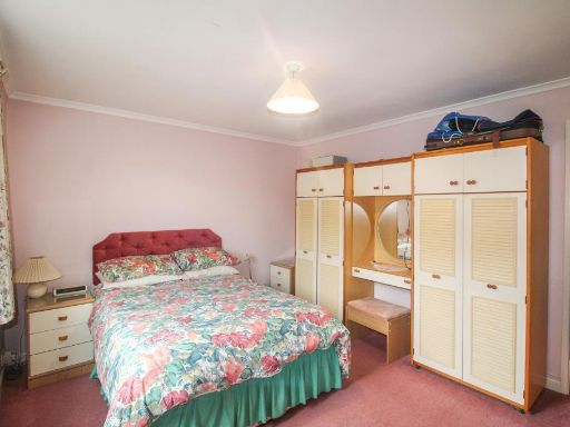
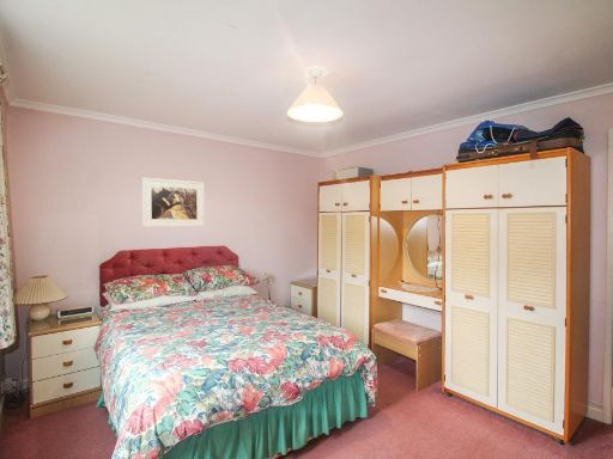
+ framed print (175, 203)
